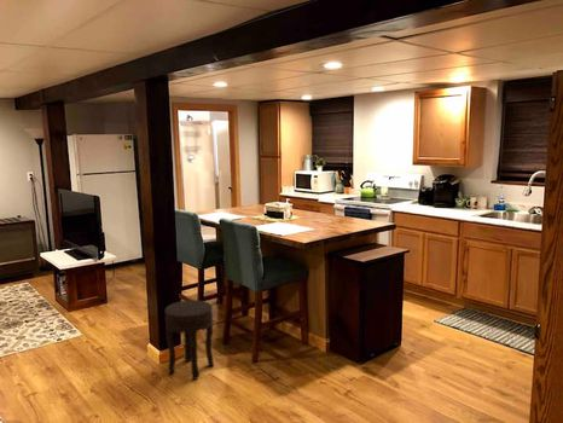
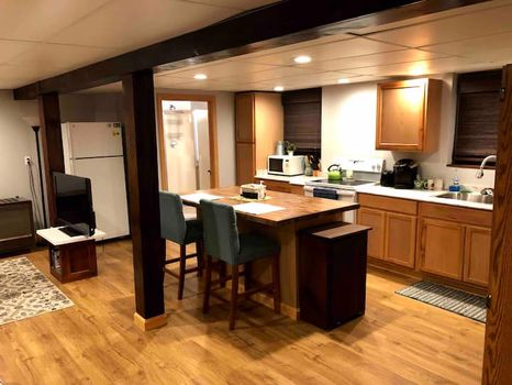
- side table (190, 338)
